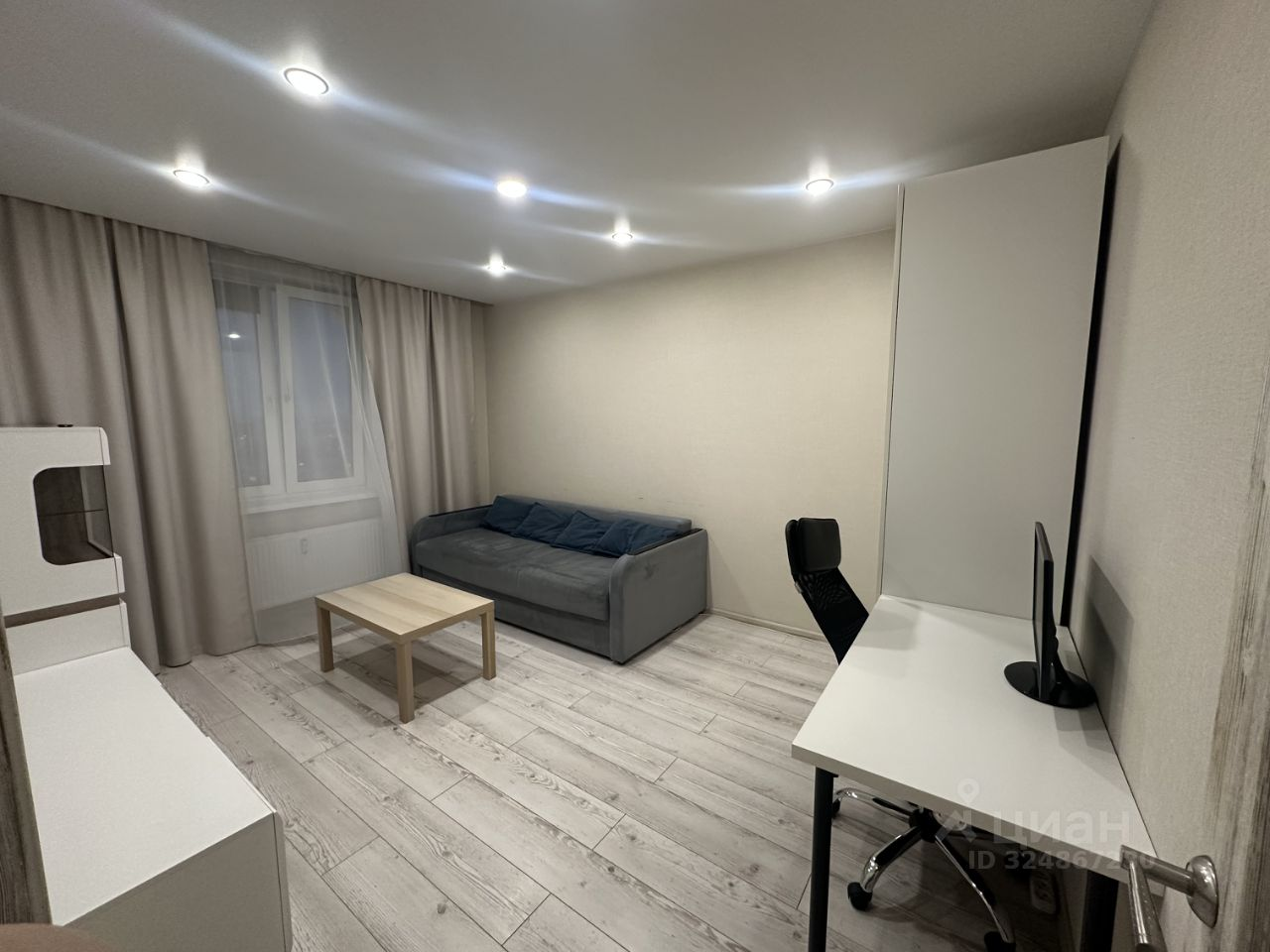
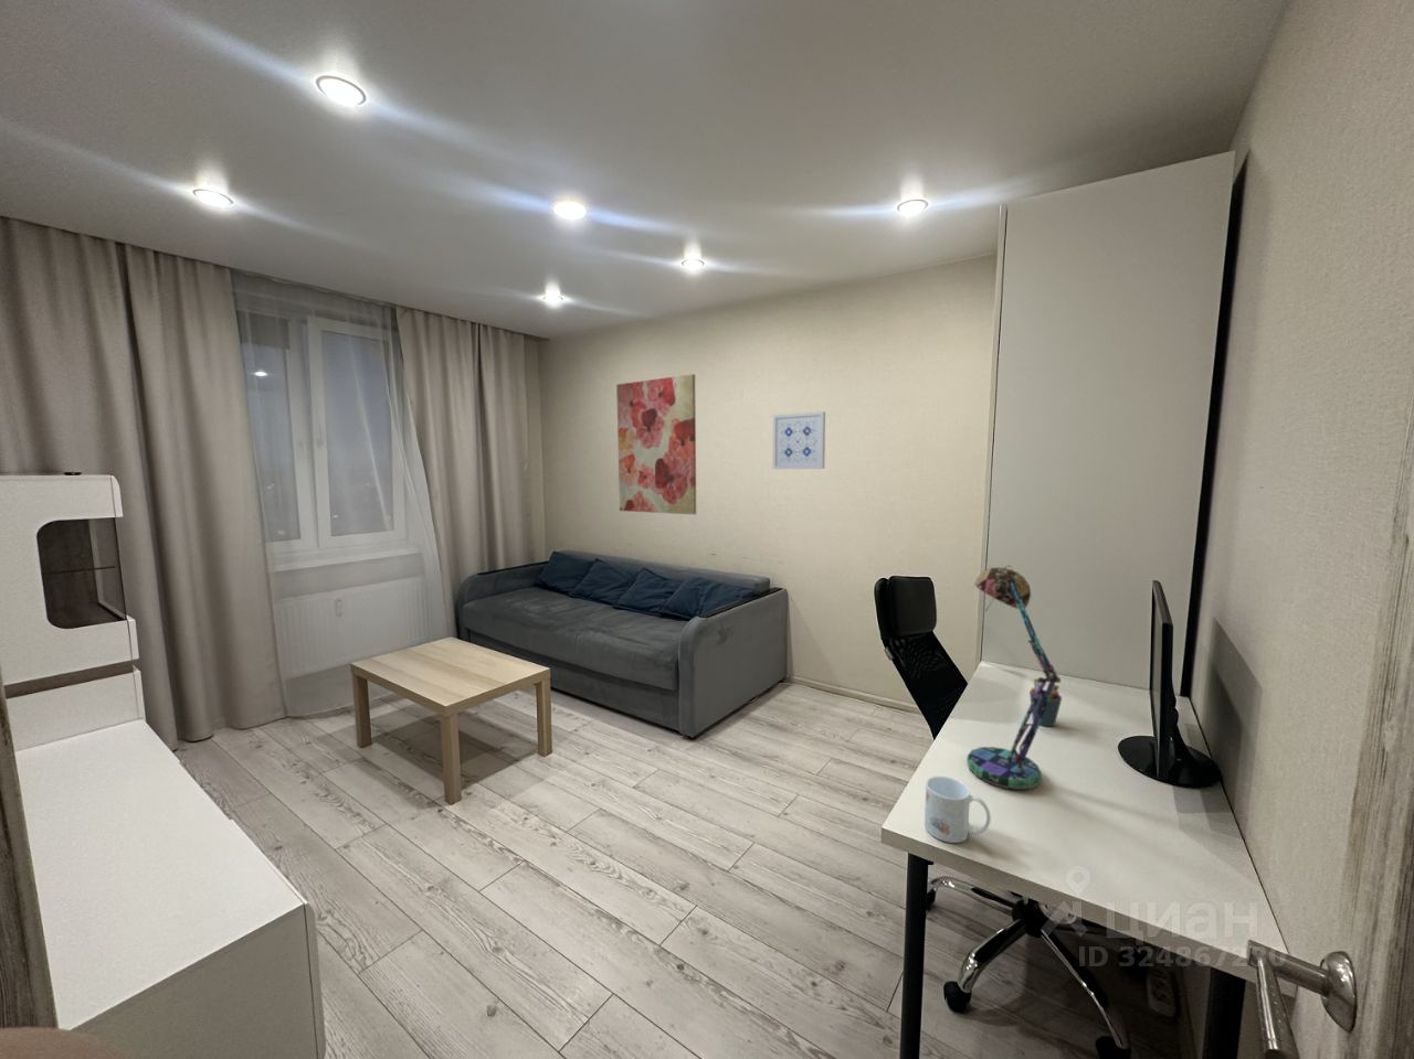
+ desk lamp (1035, 654)
+ wall art (797, 442)
+ pen holder (1042, 699)
+ mug (956, 811)
+ wall art (654, 447)
